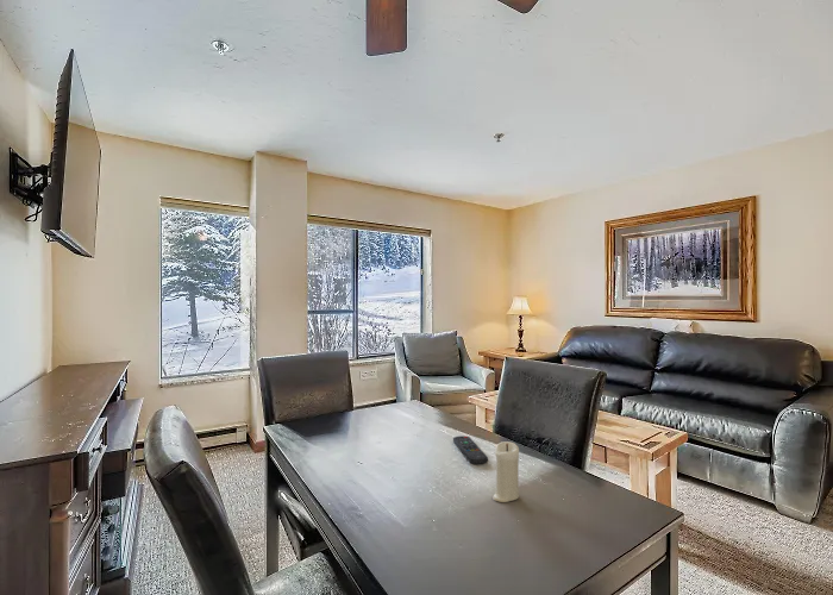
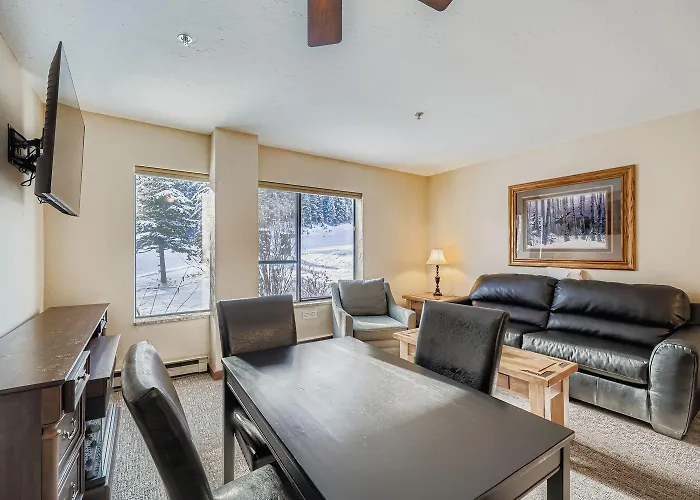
- candle (506, 469)
- remote control (469, 447)
